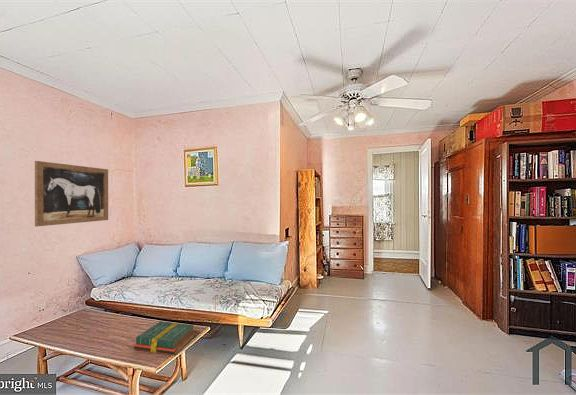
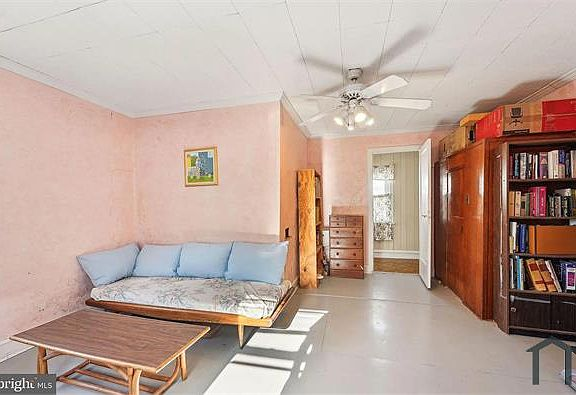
- wall art (76, 194)
- hardback book (166, 336)
